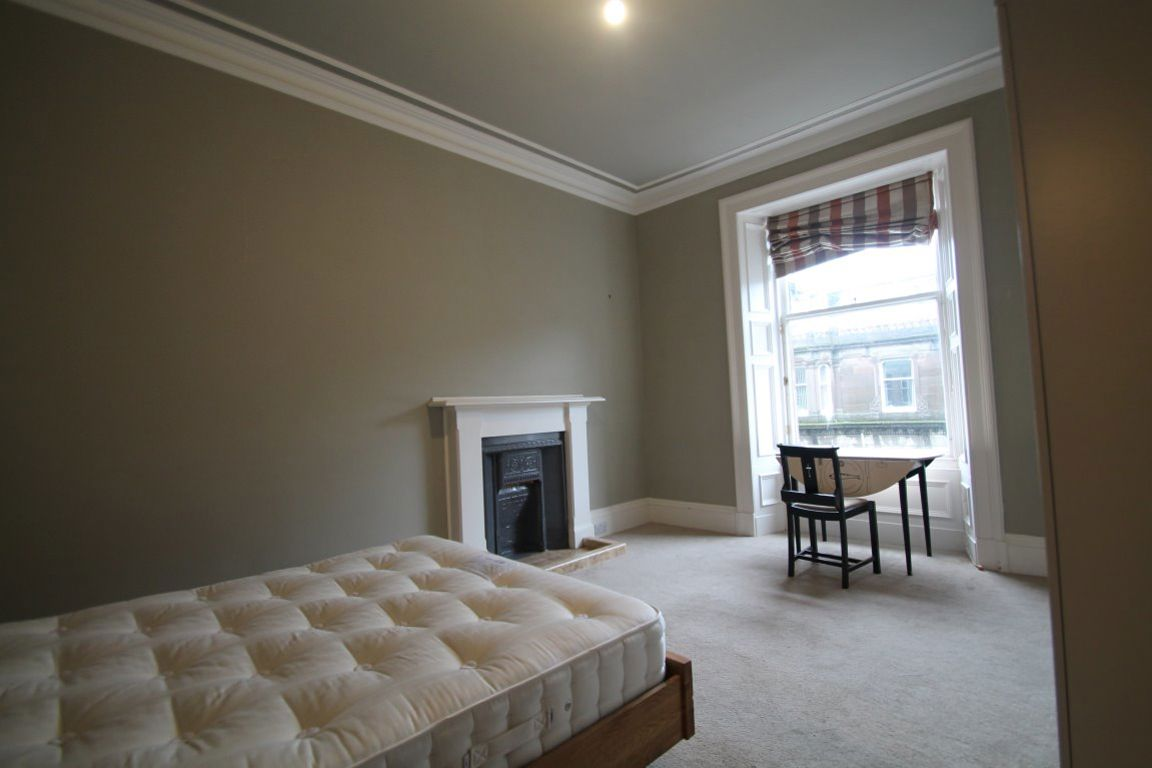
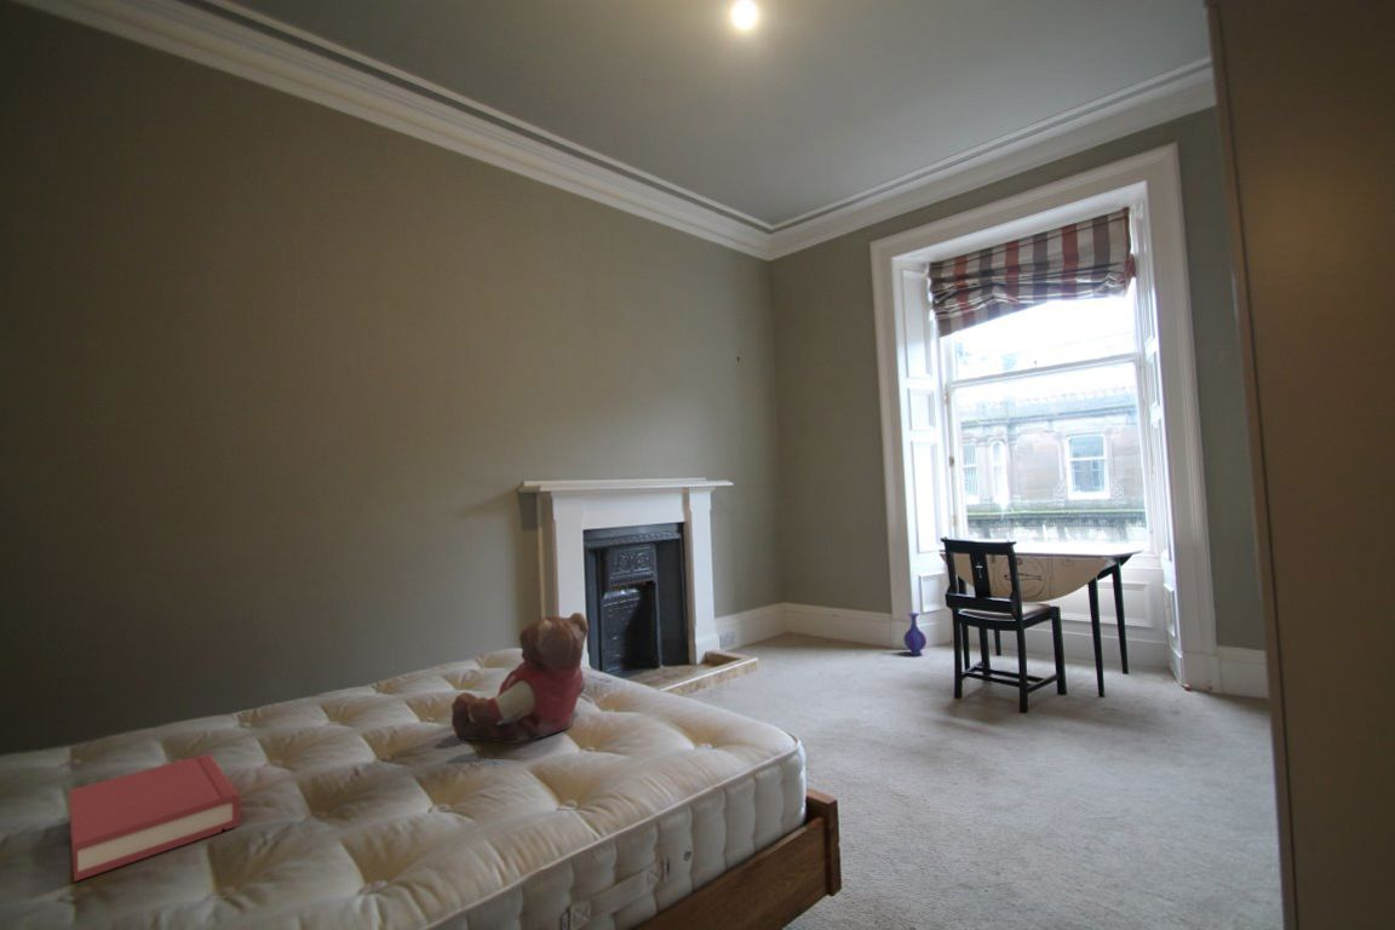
+ hardback book (153, 806)
+ teddy bear (529, 668)
+ vase (914, 633)
